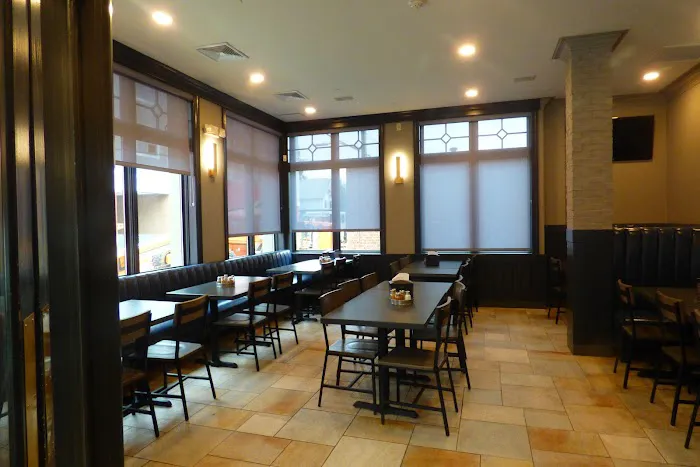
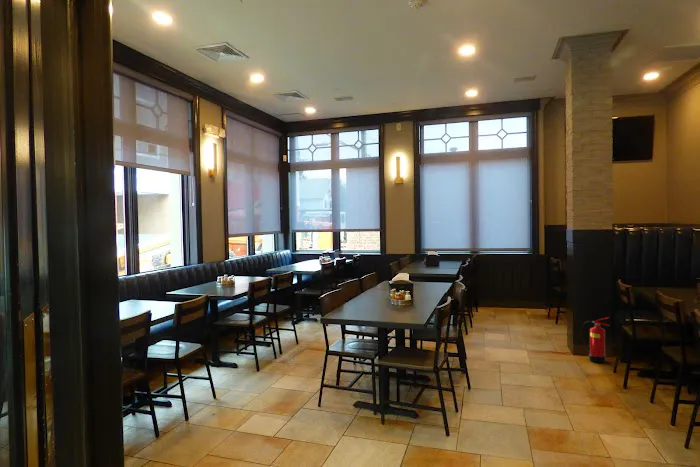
+ fire extinguisher (595, 337)
